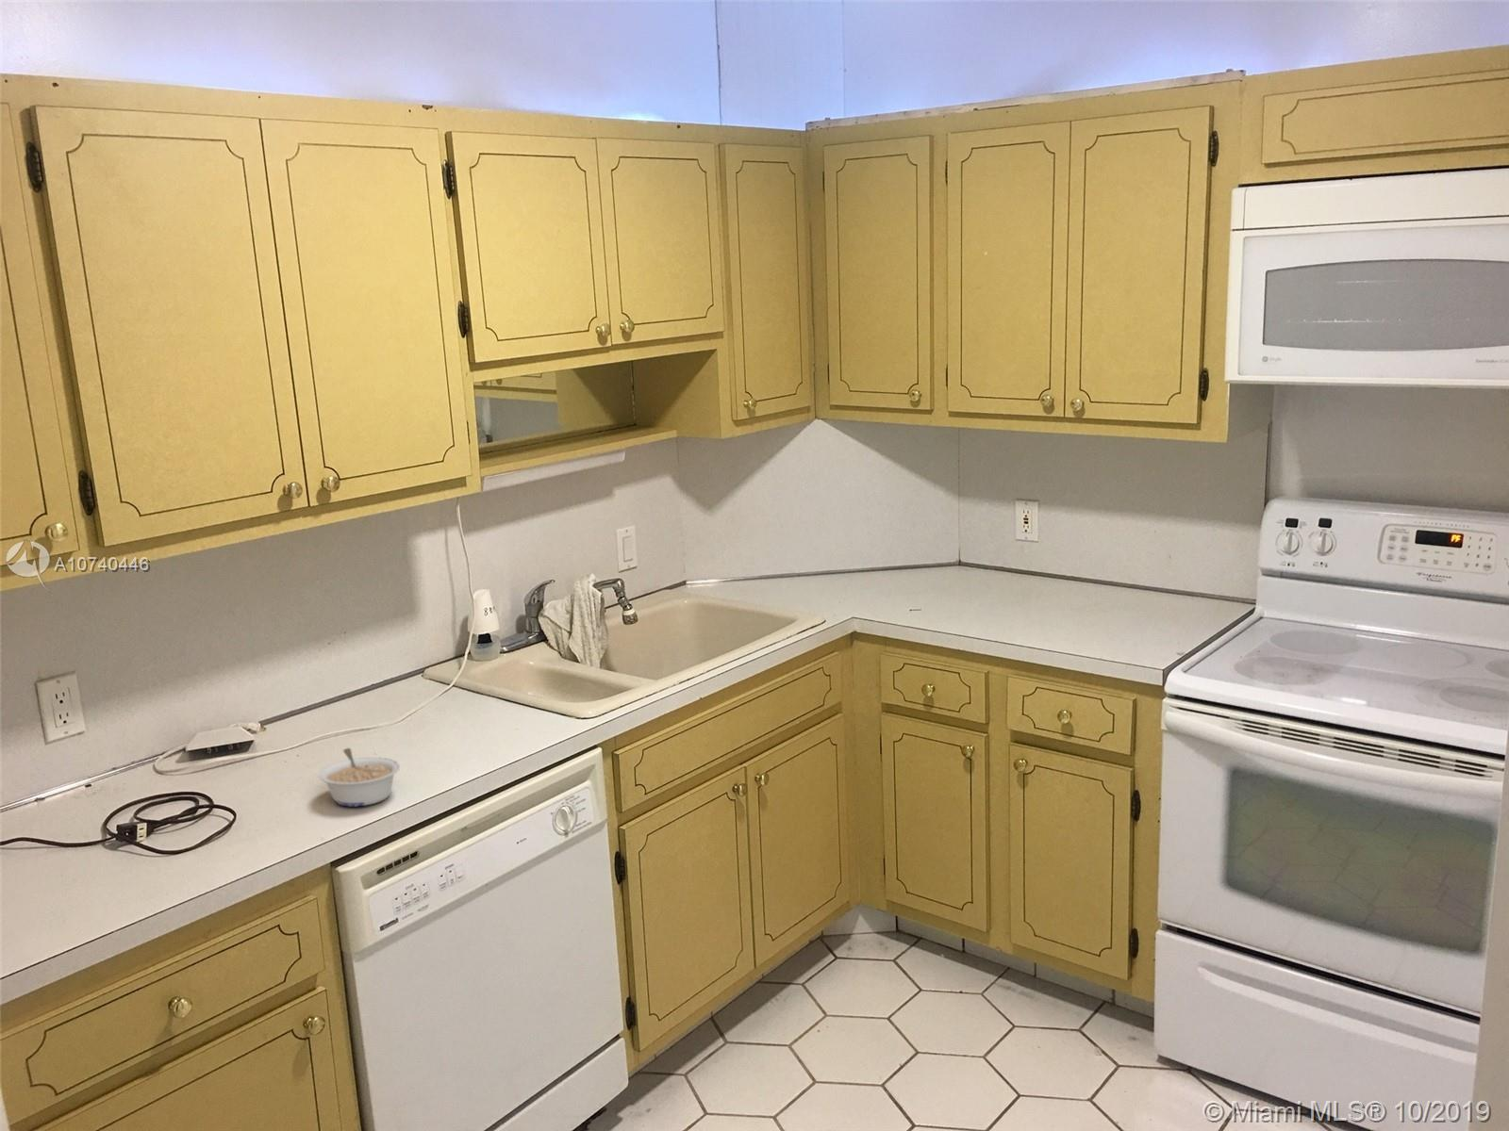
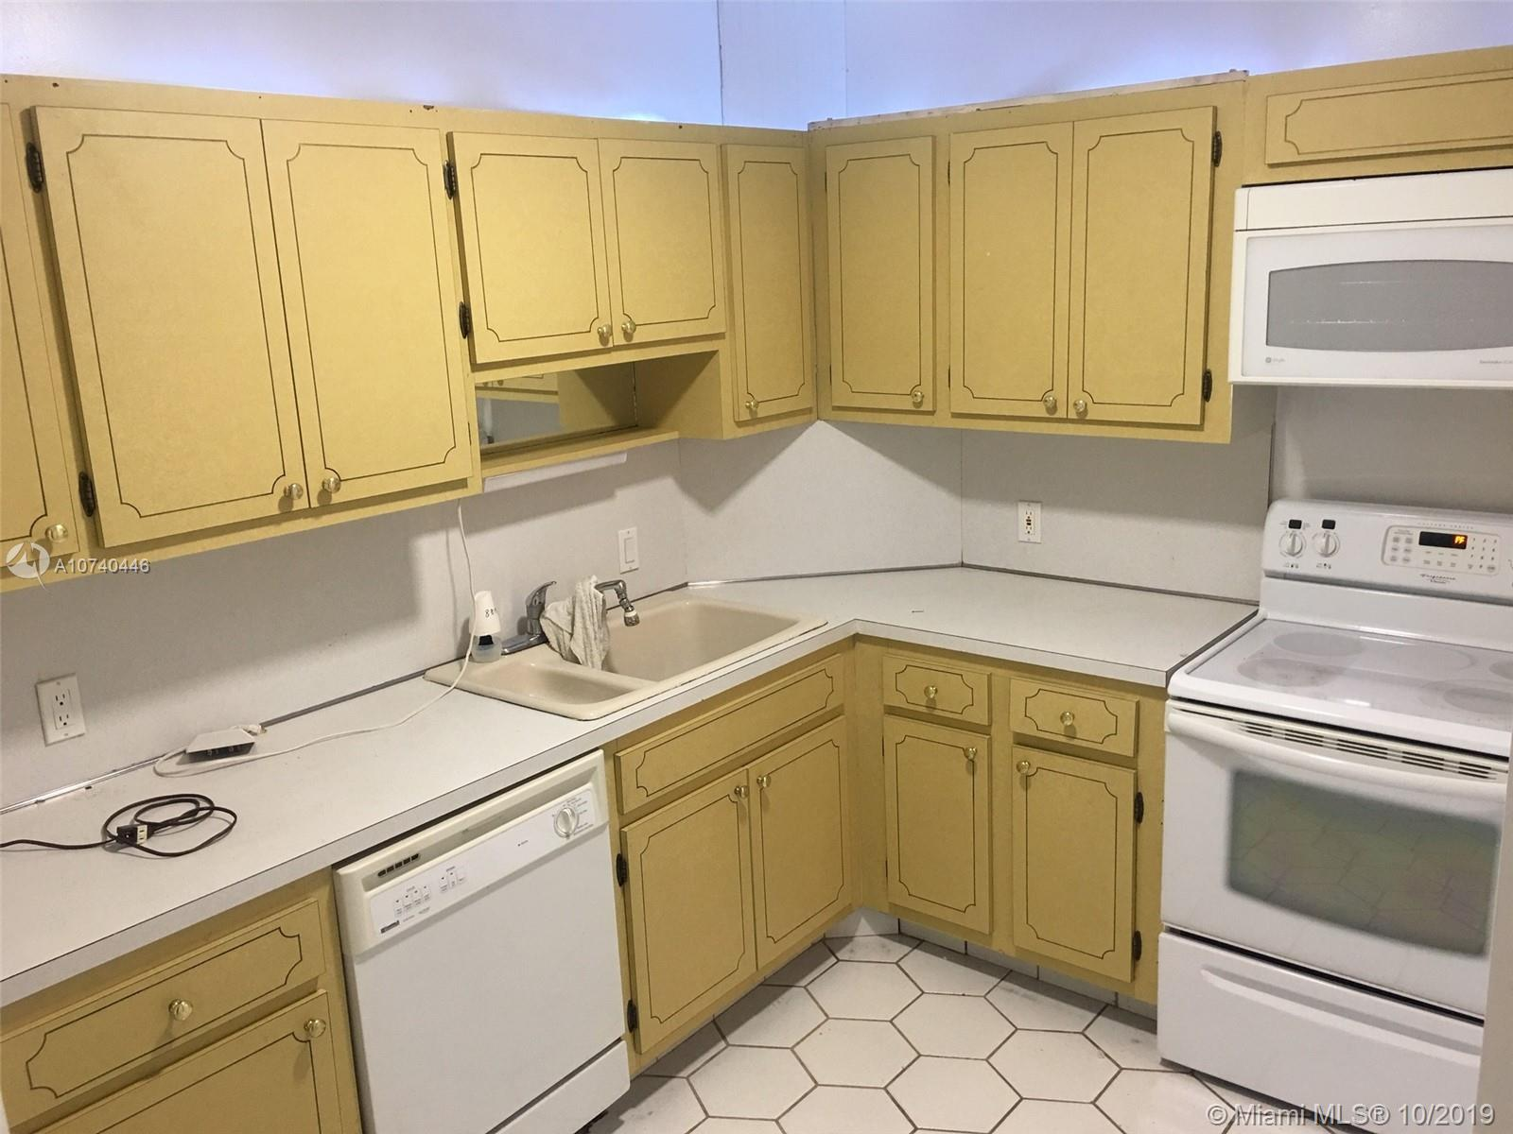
- legume (358, 779)
